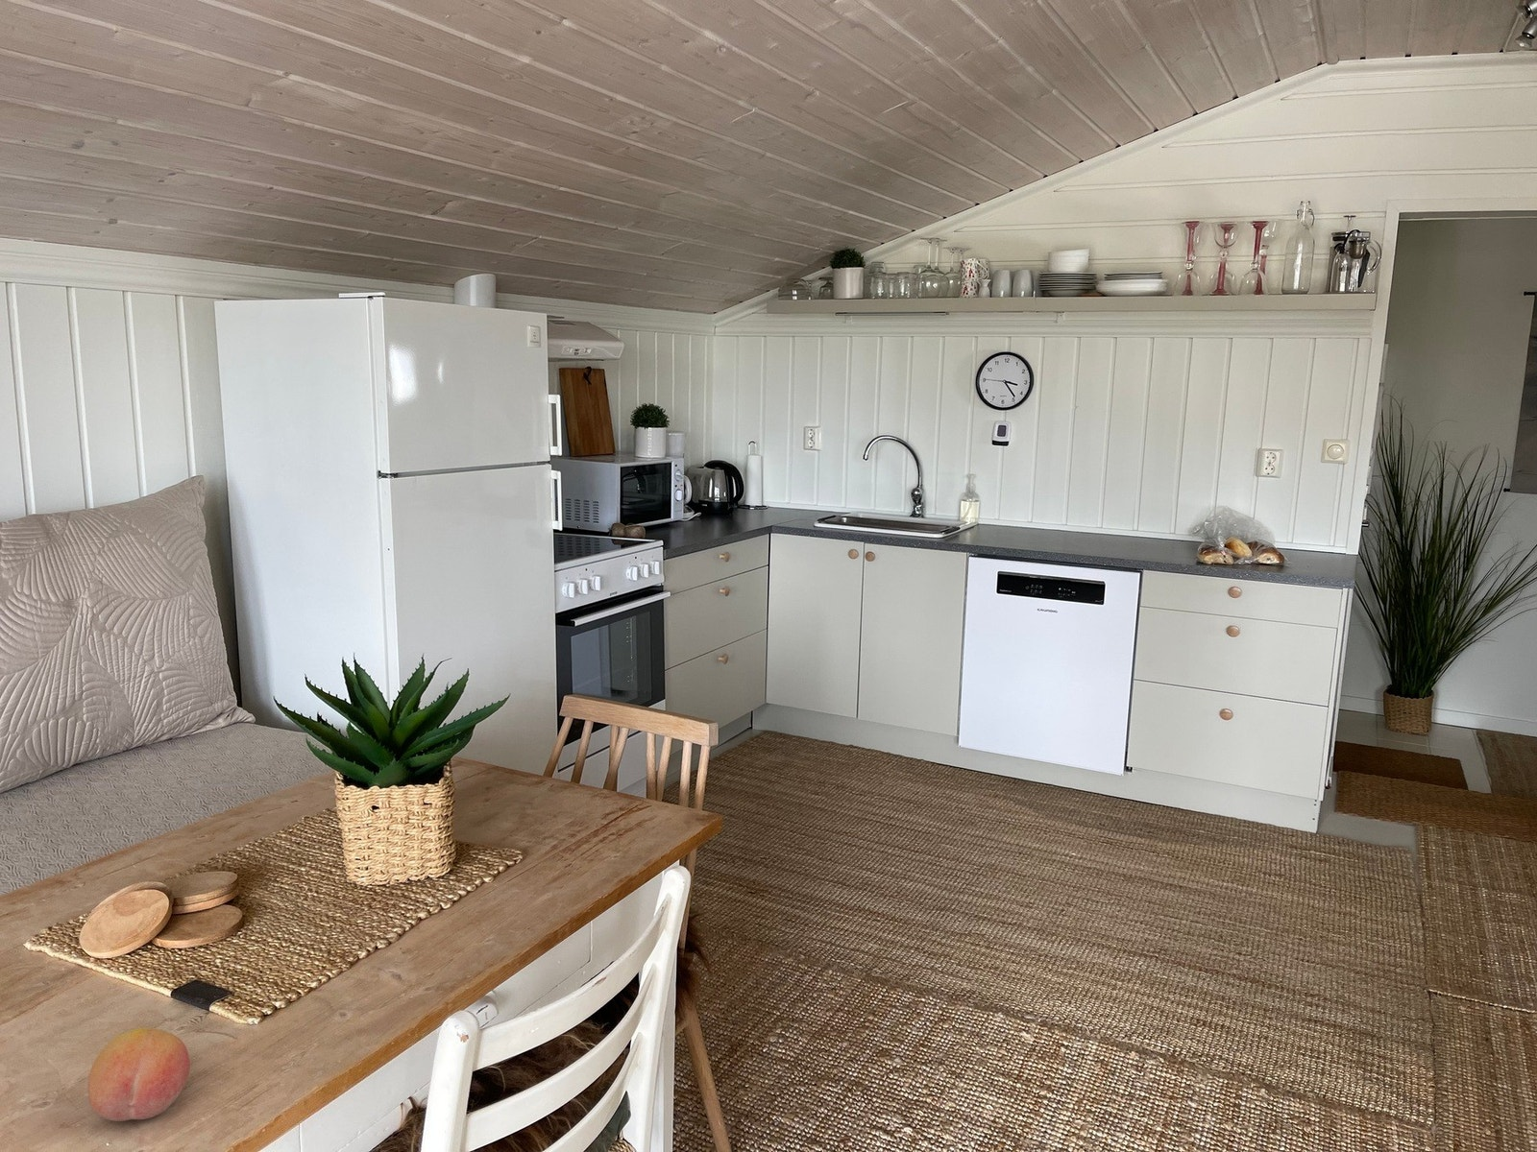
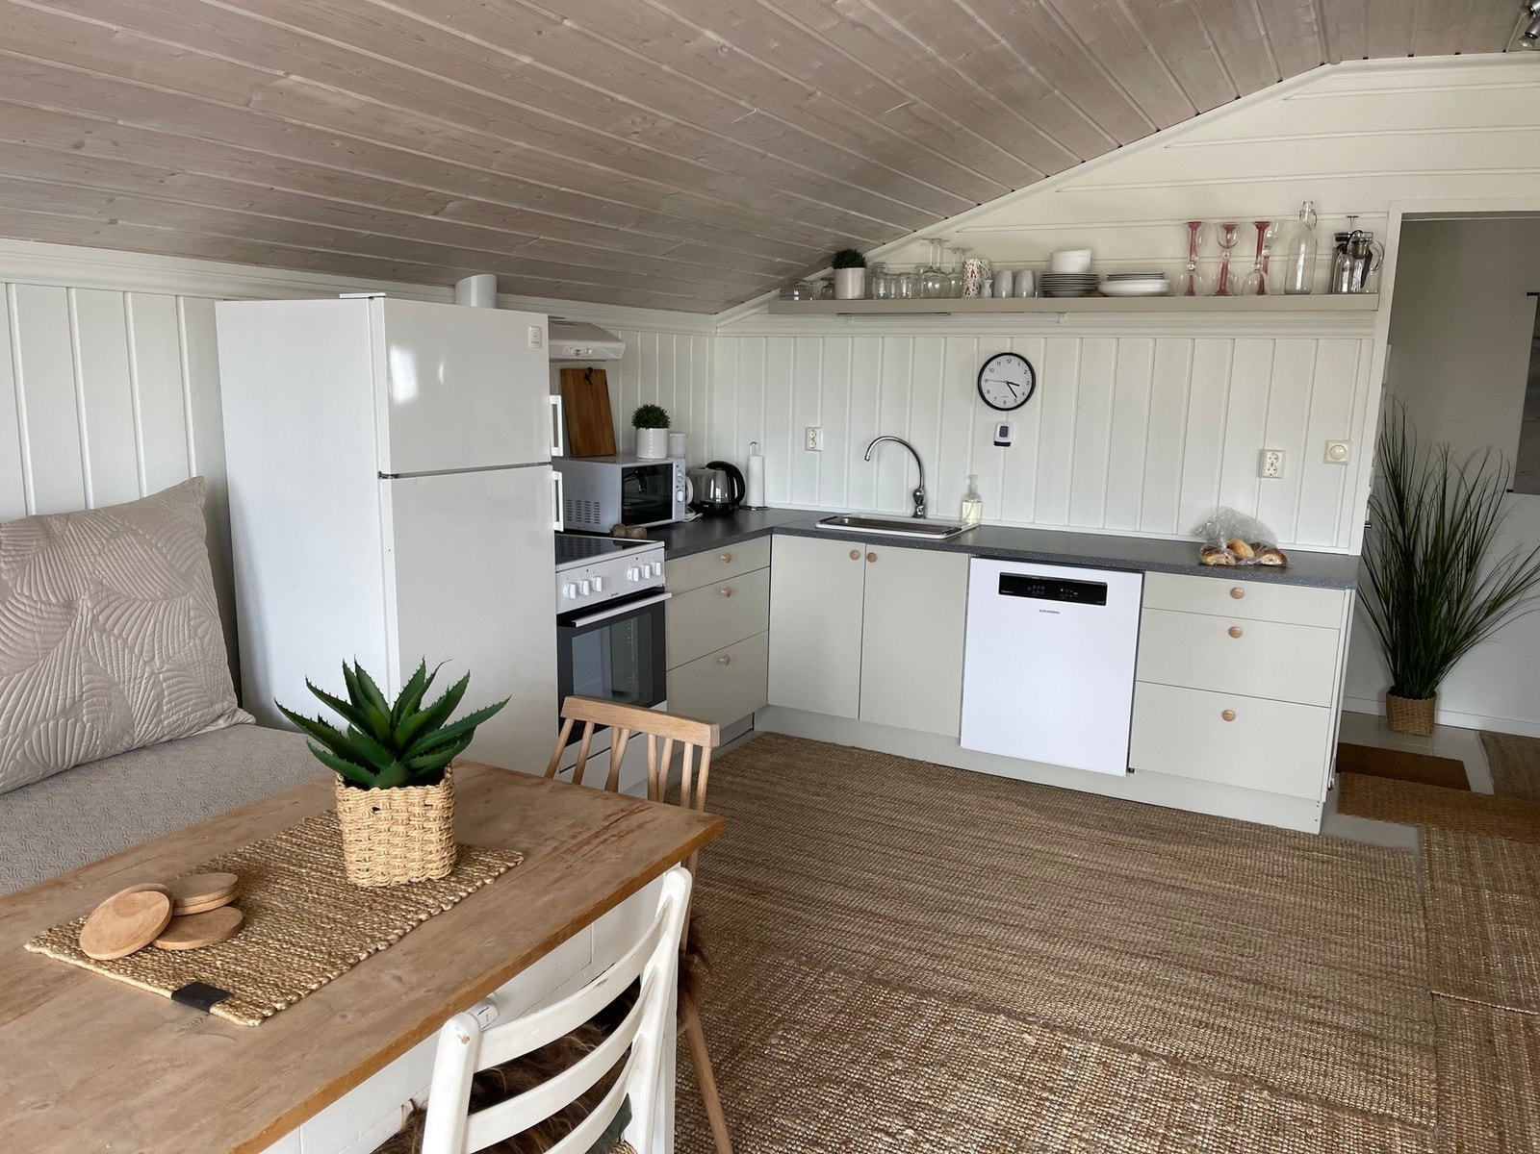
- fruit (138, 1072)
